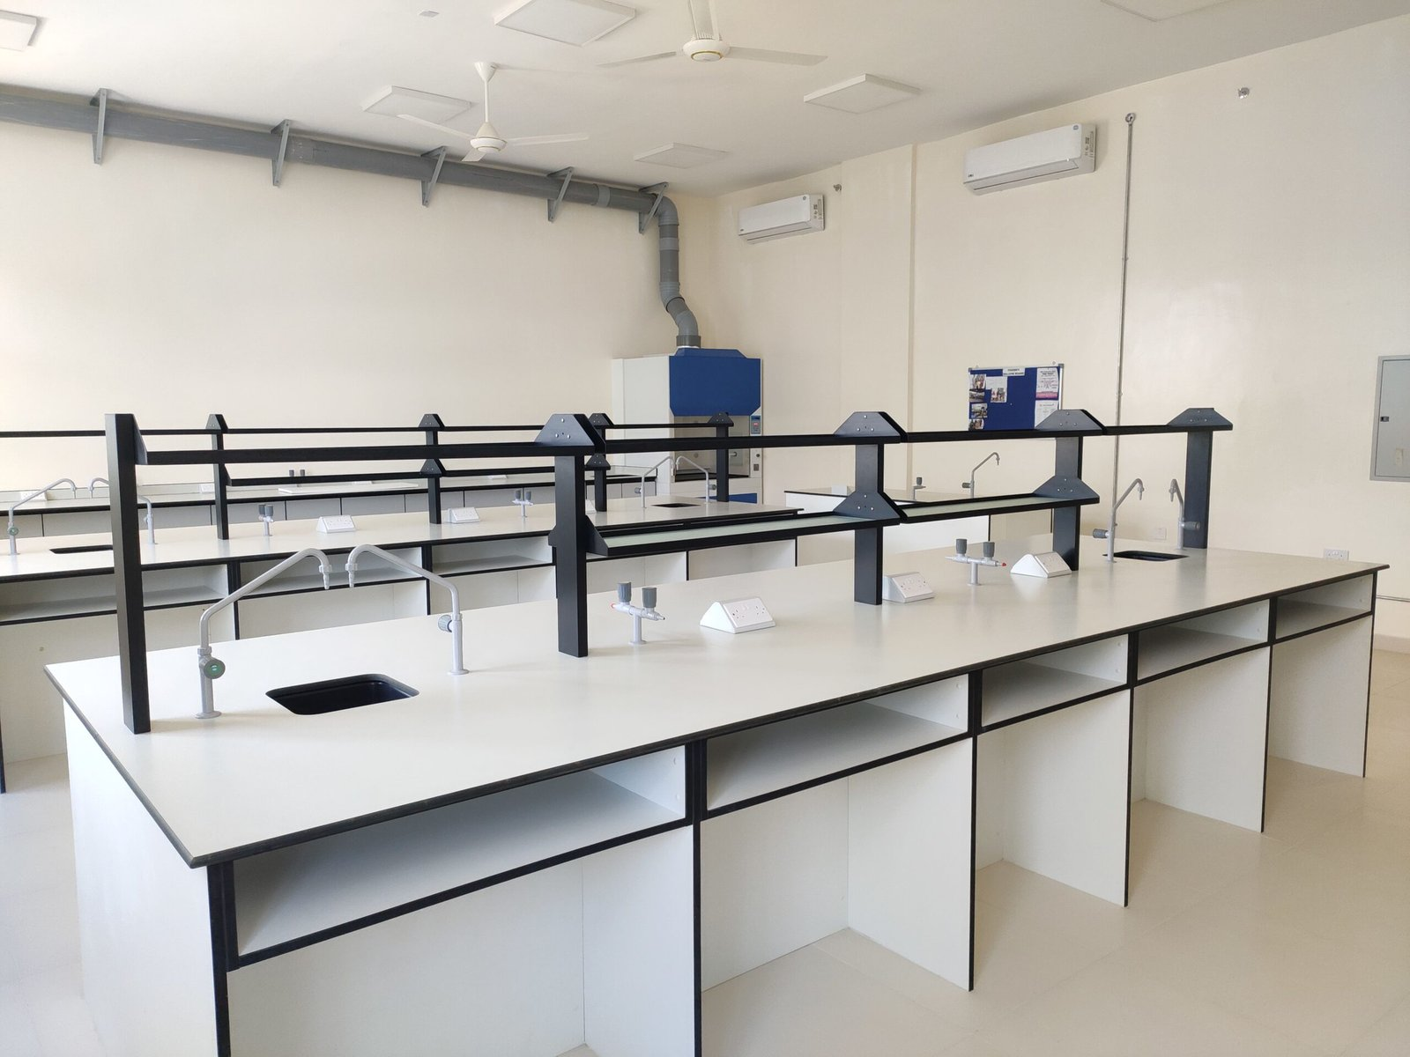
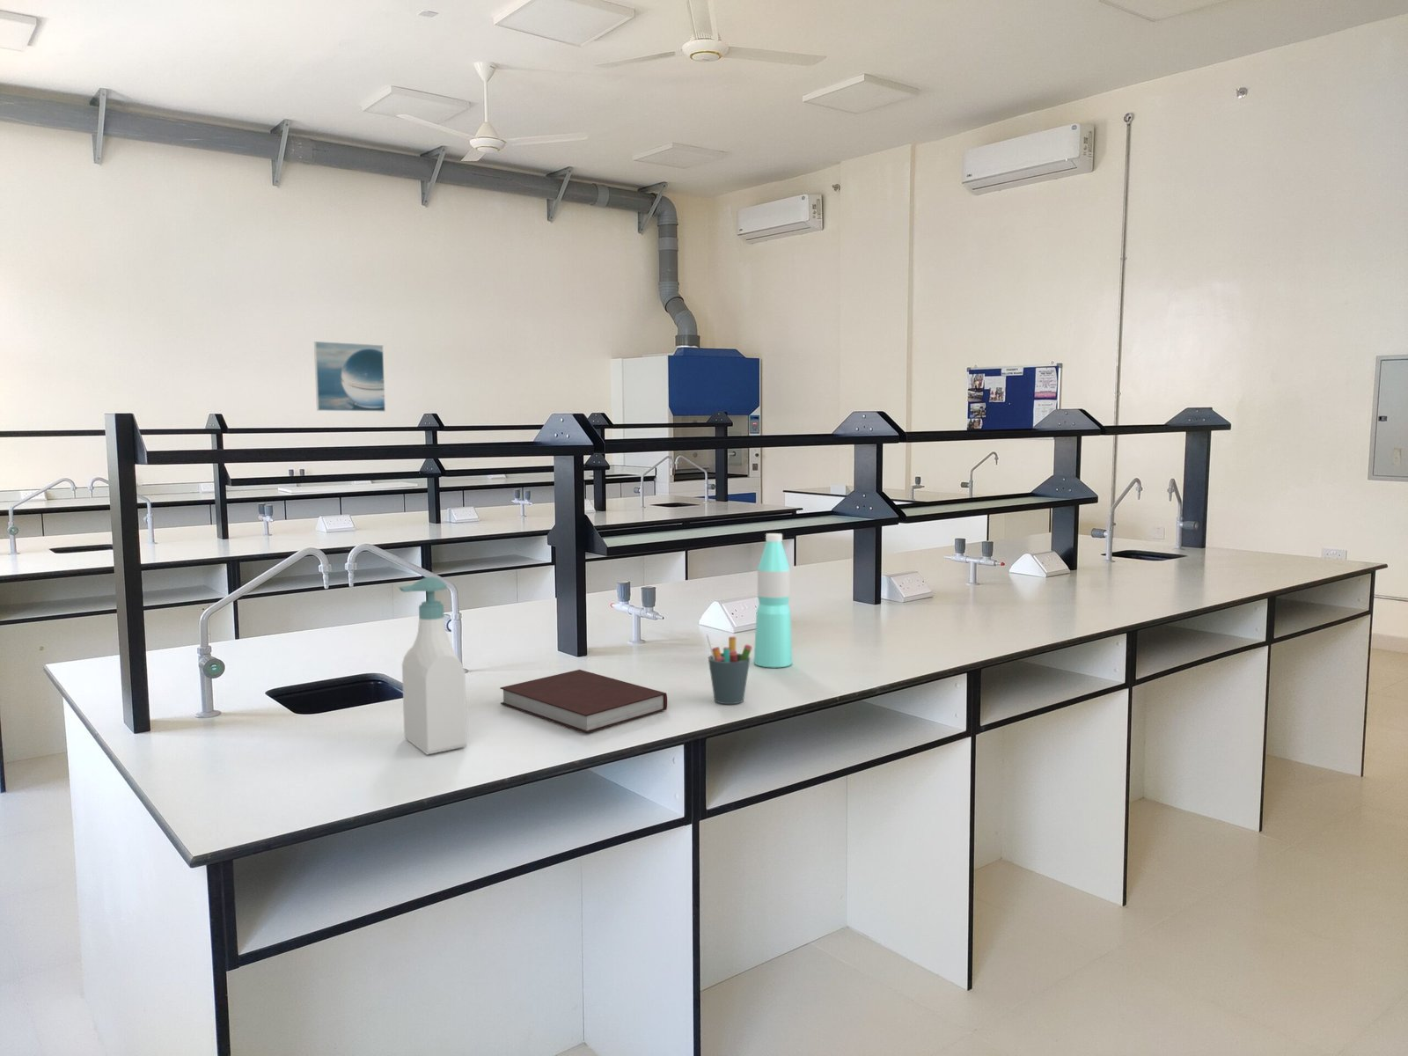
+ notebook (582, 698)
+ soap bottle (427, 661)
+ pen holder (728, 667)
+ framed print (350, 377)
+ water bottle (774, 598)
